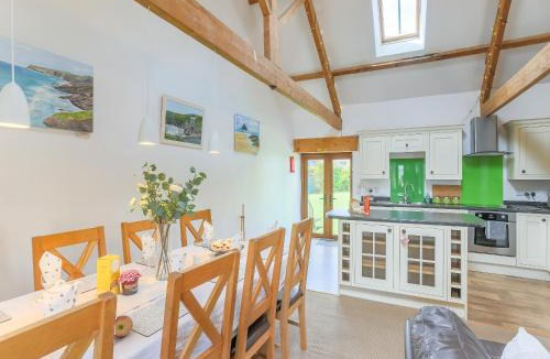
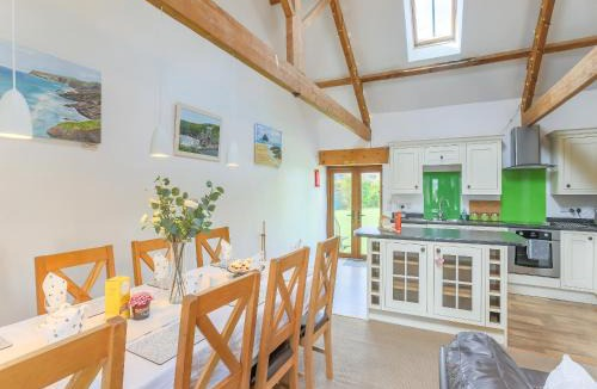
- apple (121, 326)
